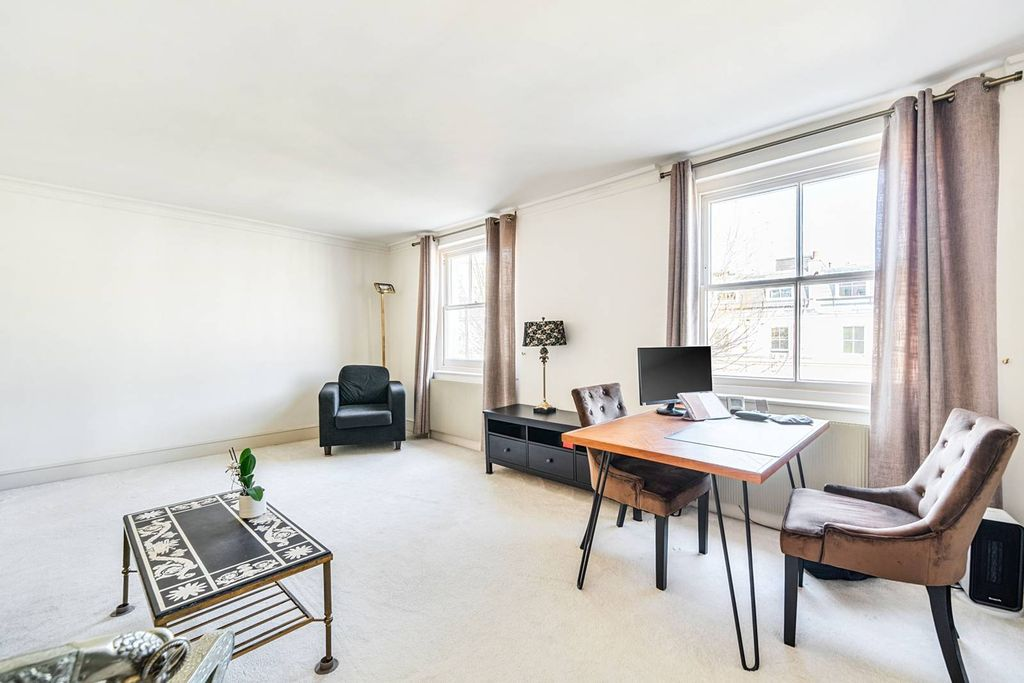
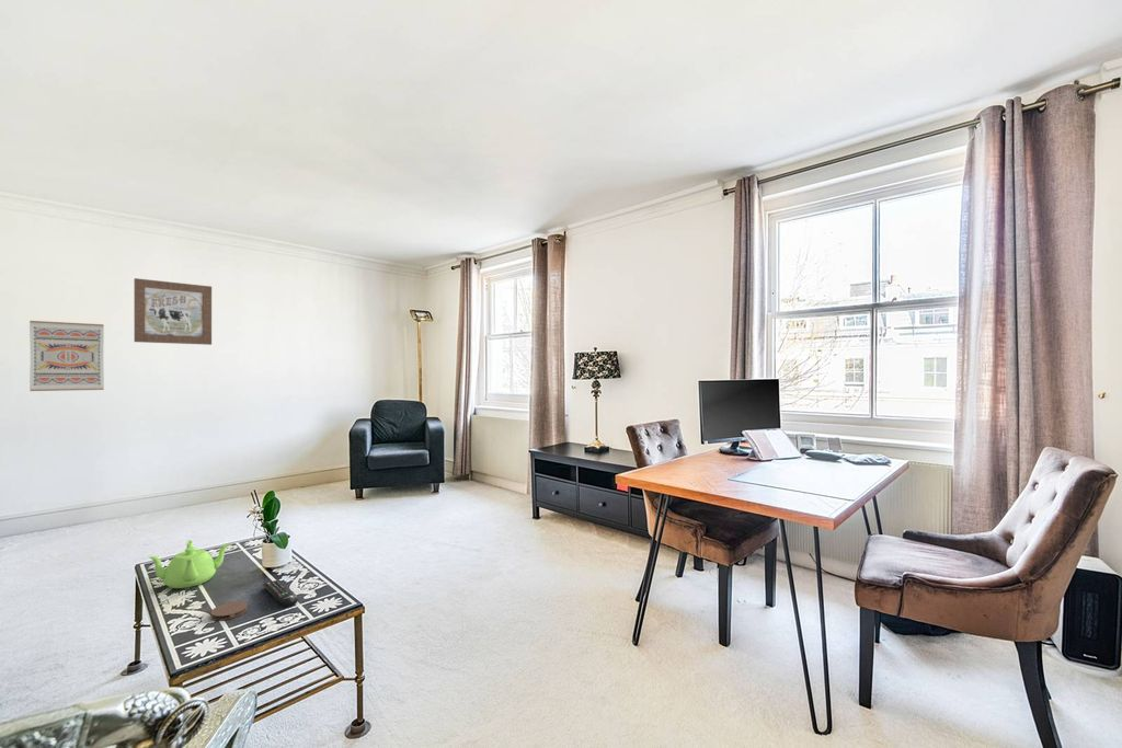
+ wall art (68, 356)
+ remote control (279, 591)
+ coaster (229, 610)
+ teapot (191, 564)
+ wall art (174, 312)
